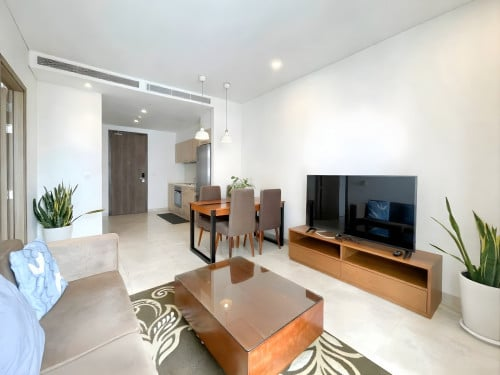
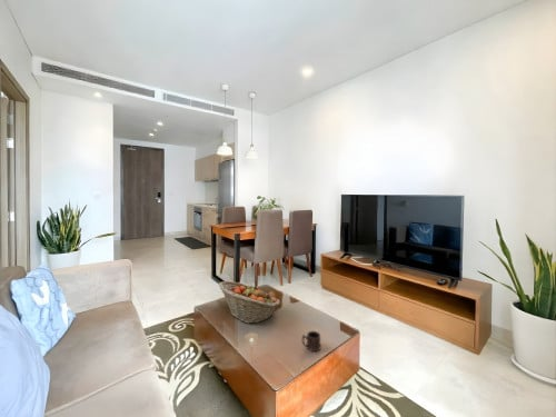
+ fruit basket (248, 297)
+ mug (310, 340)
